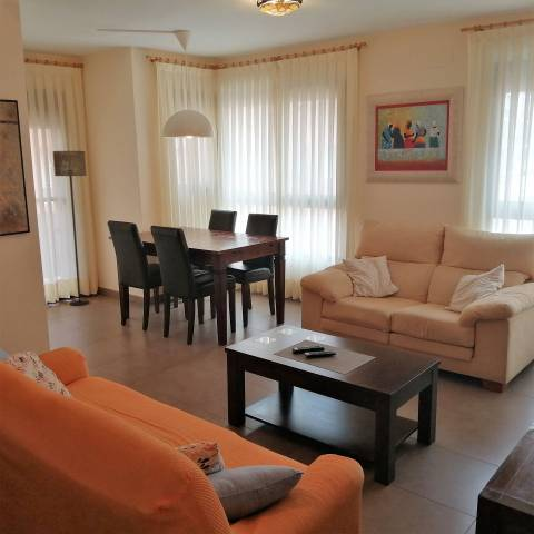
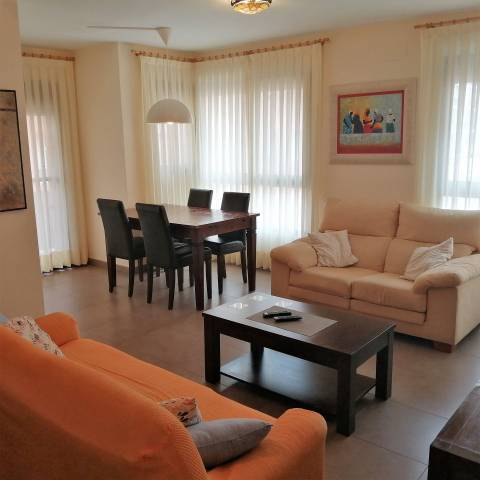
- floor lamp (73, 229)
